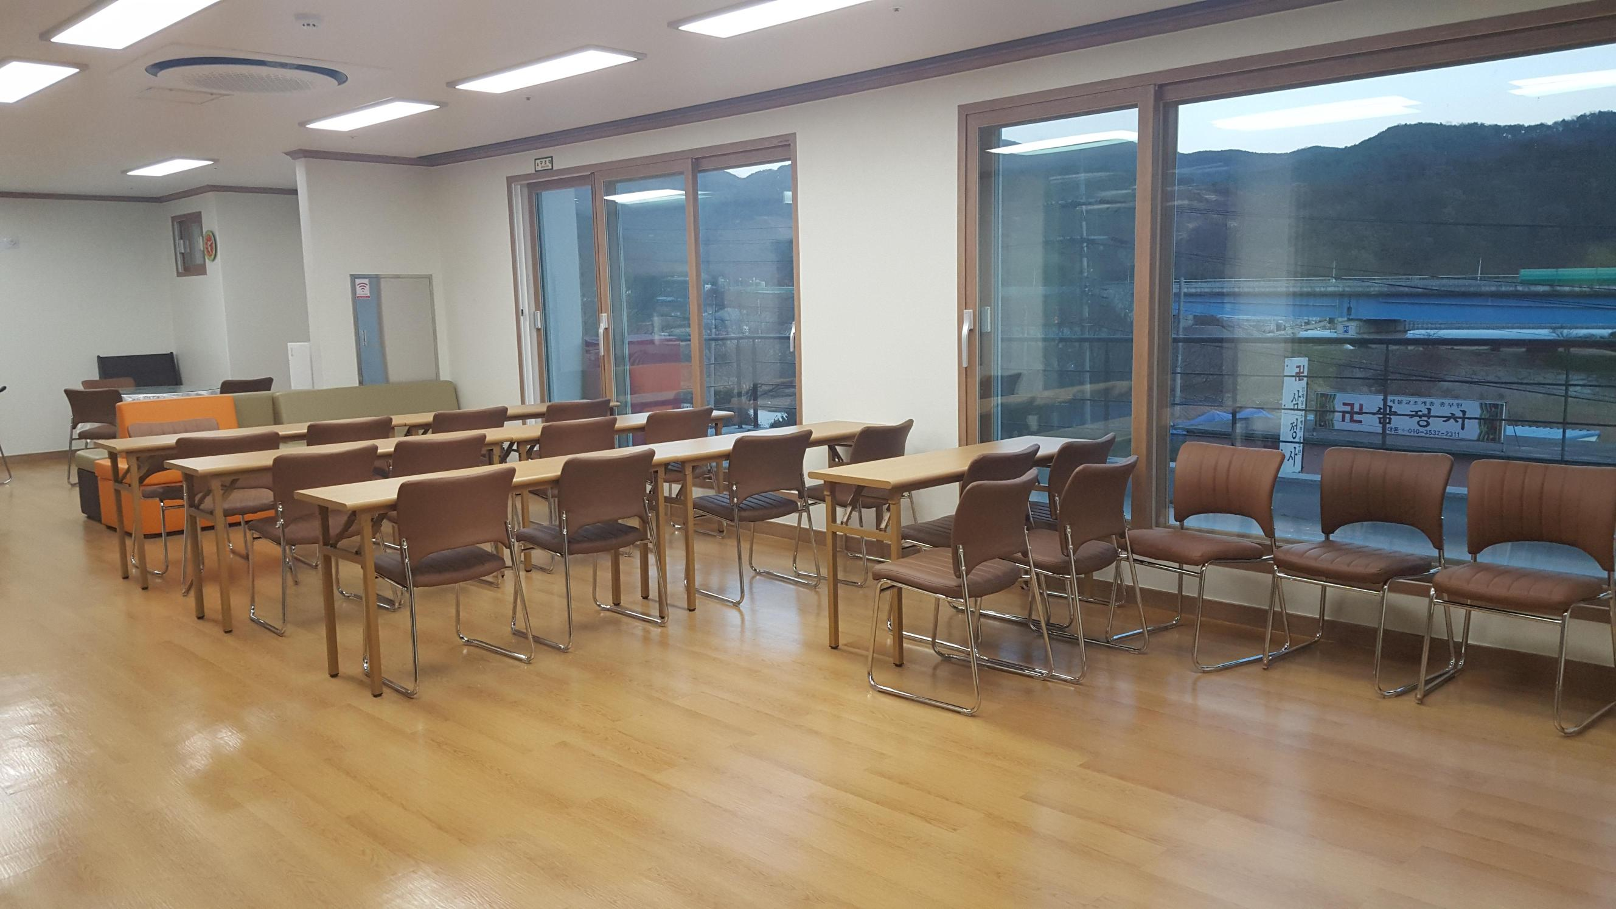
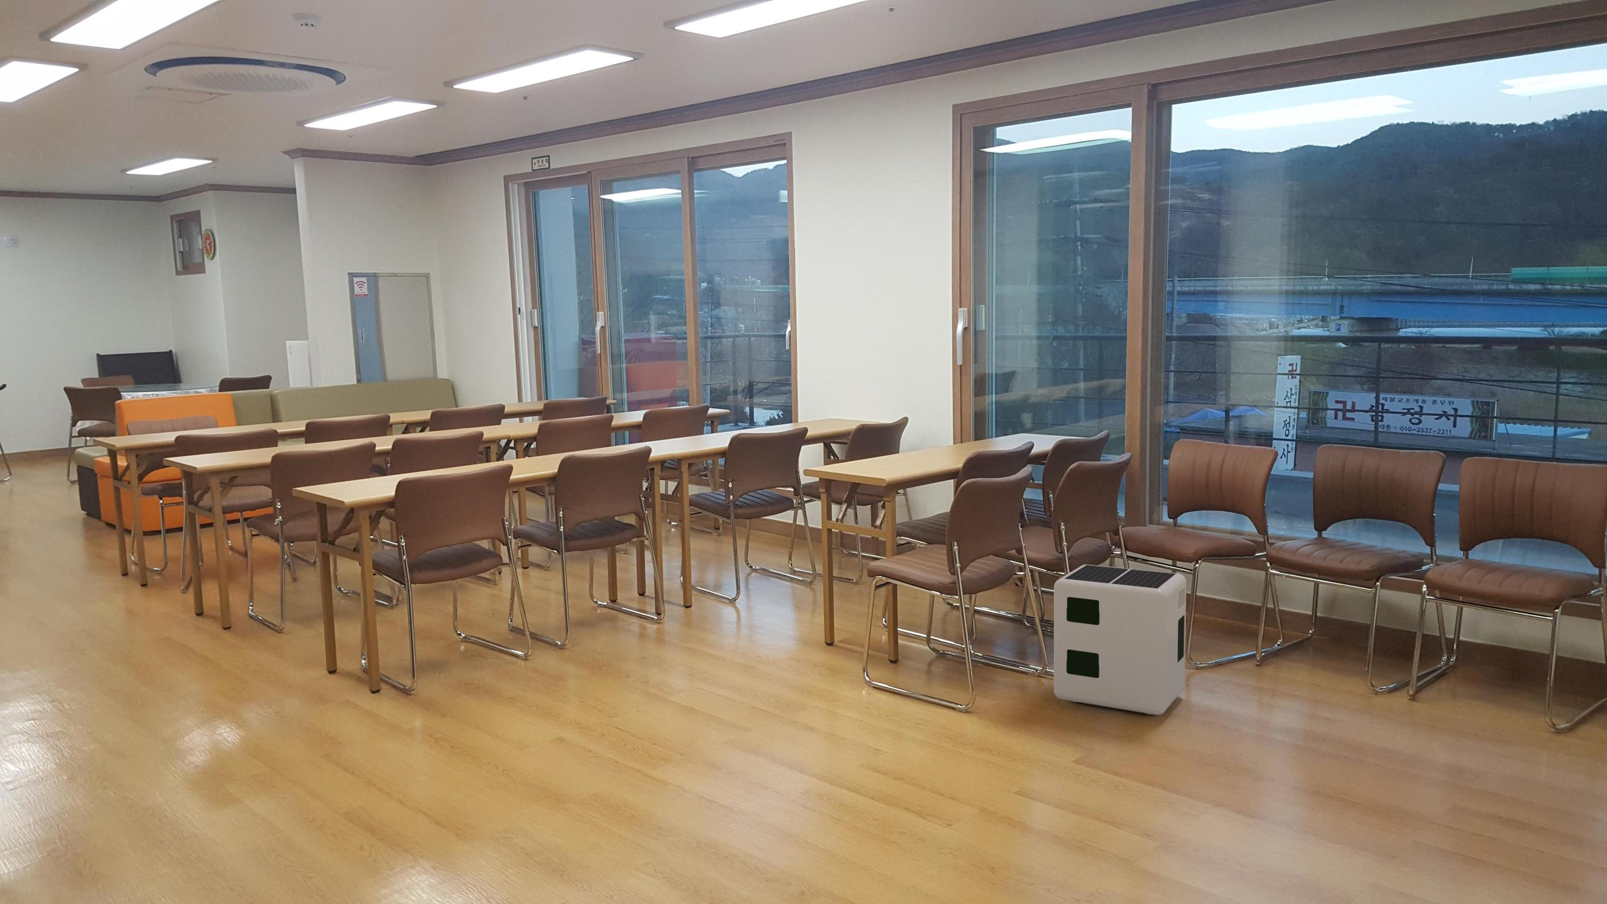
+ air purifier (1120, 638)
